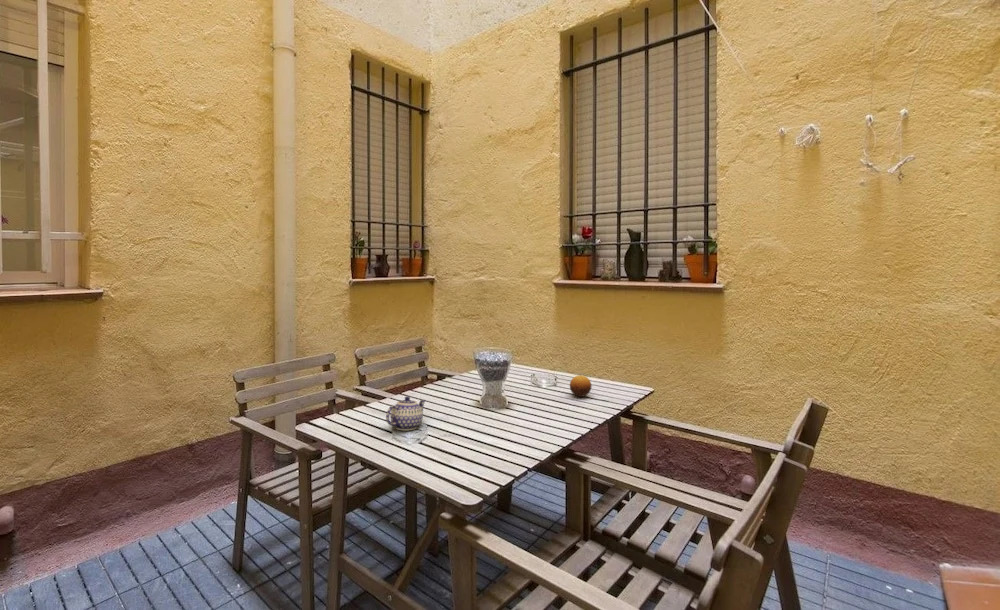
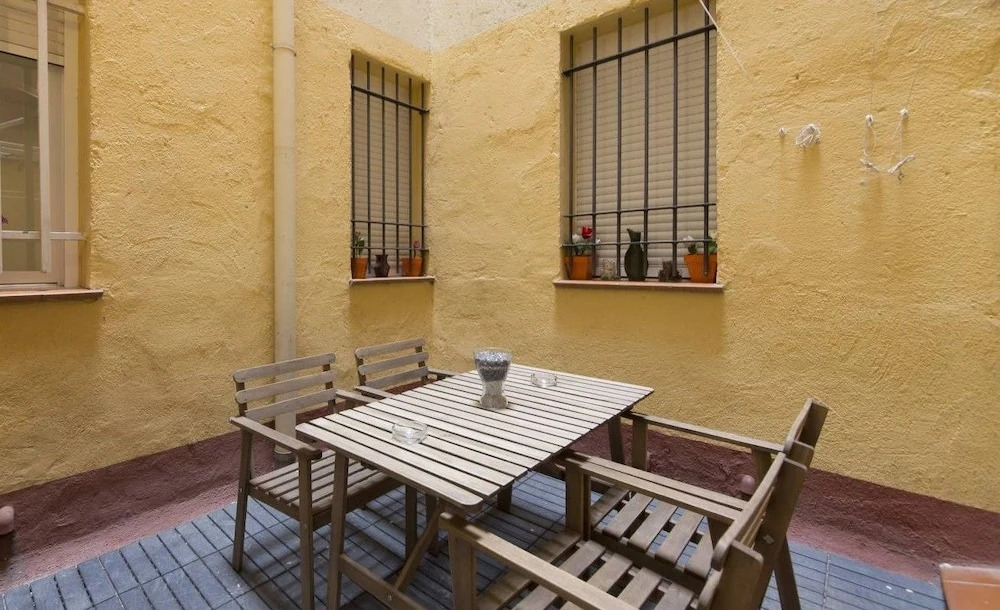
- fruit (580, 385)
- teapot (406, 412)
